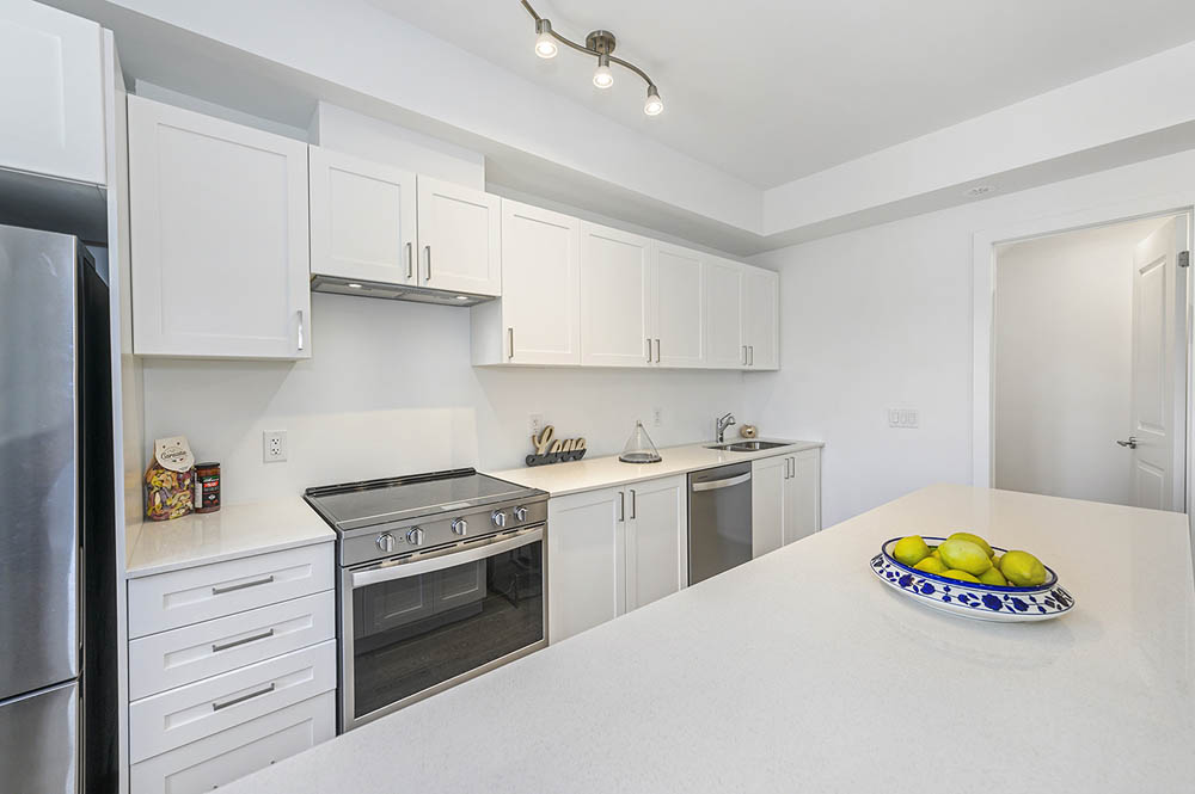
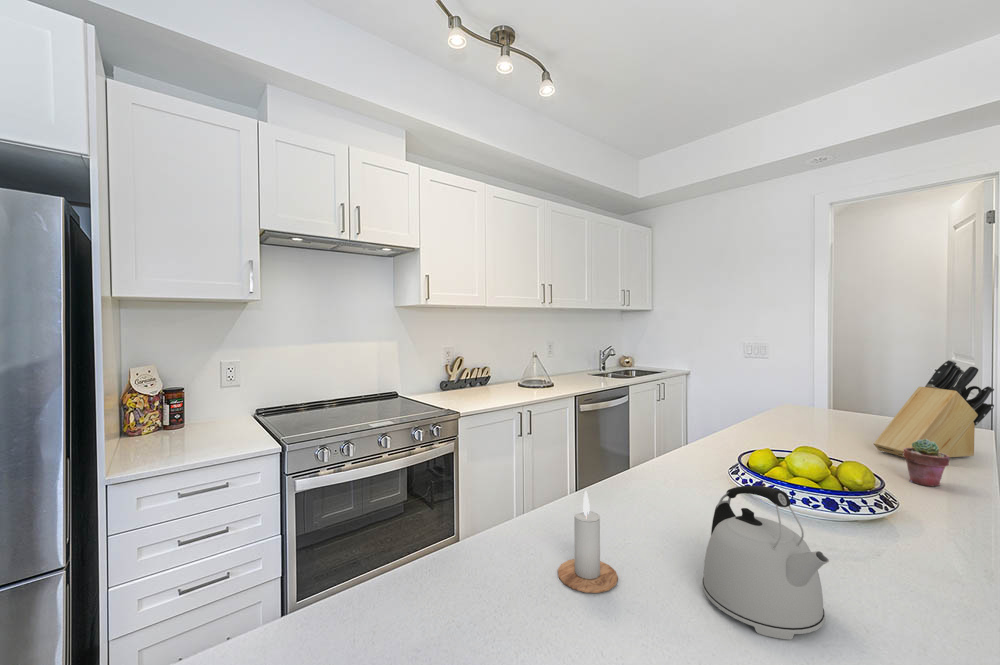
+ potted succulent (925, 461)
+ kettle (762, 544)
+ candle (587, 533)
+ knife block (934, 407)
